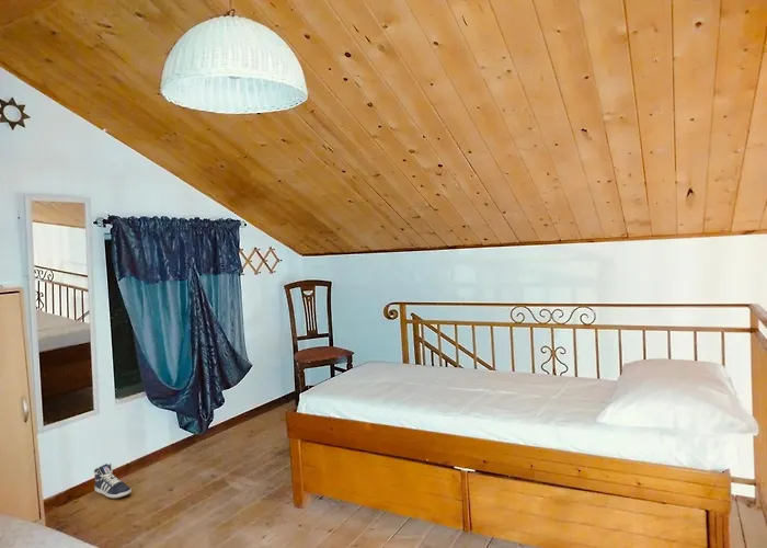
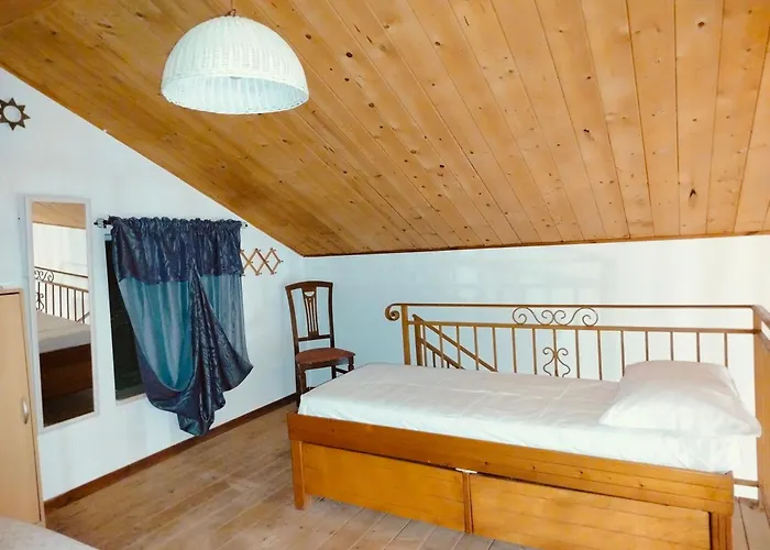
- sneaker (111, 479)
